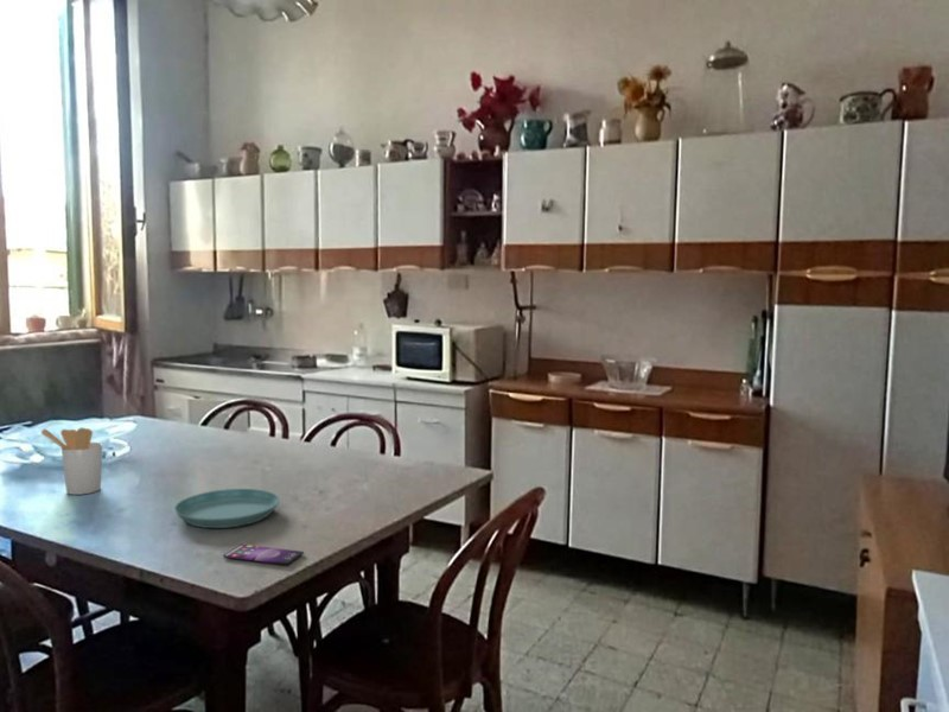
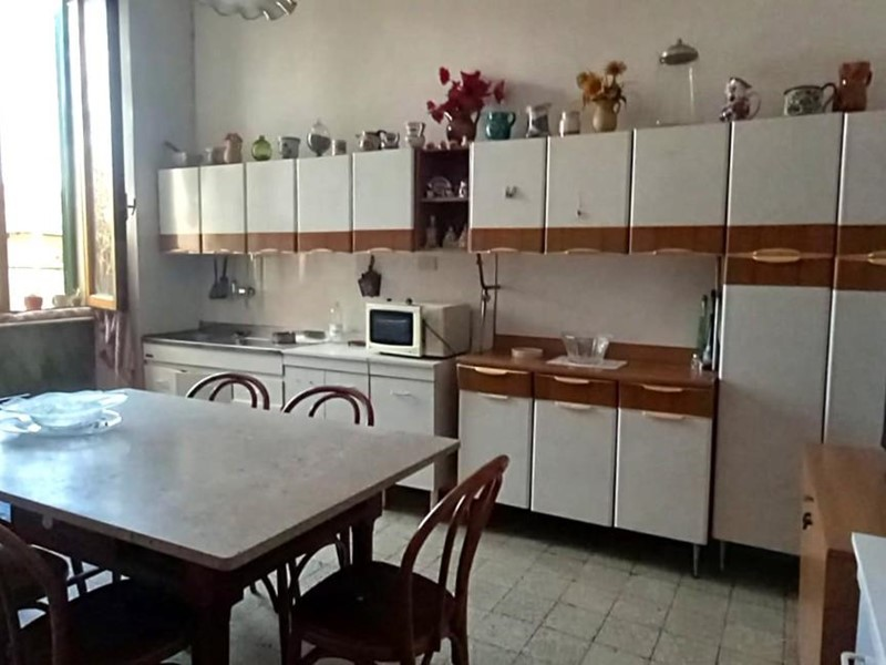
- smartphone (263, 554)
- saucer (228, 508)
- utensil holder (71, 458)
